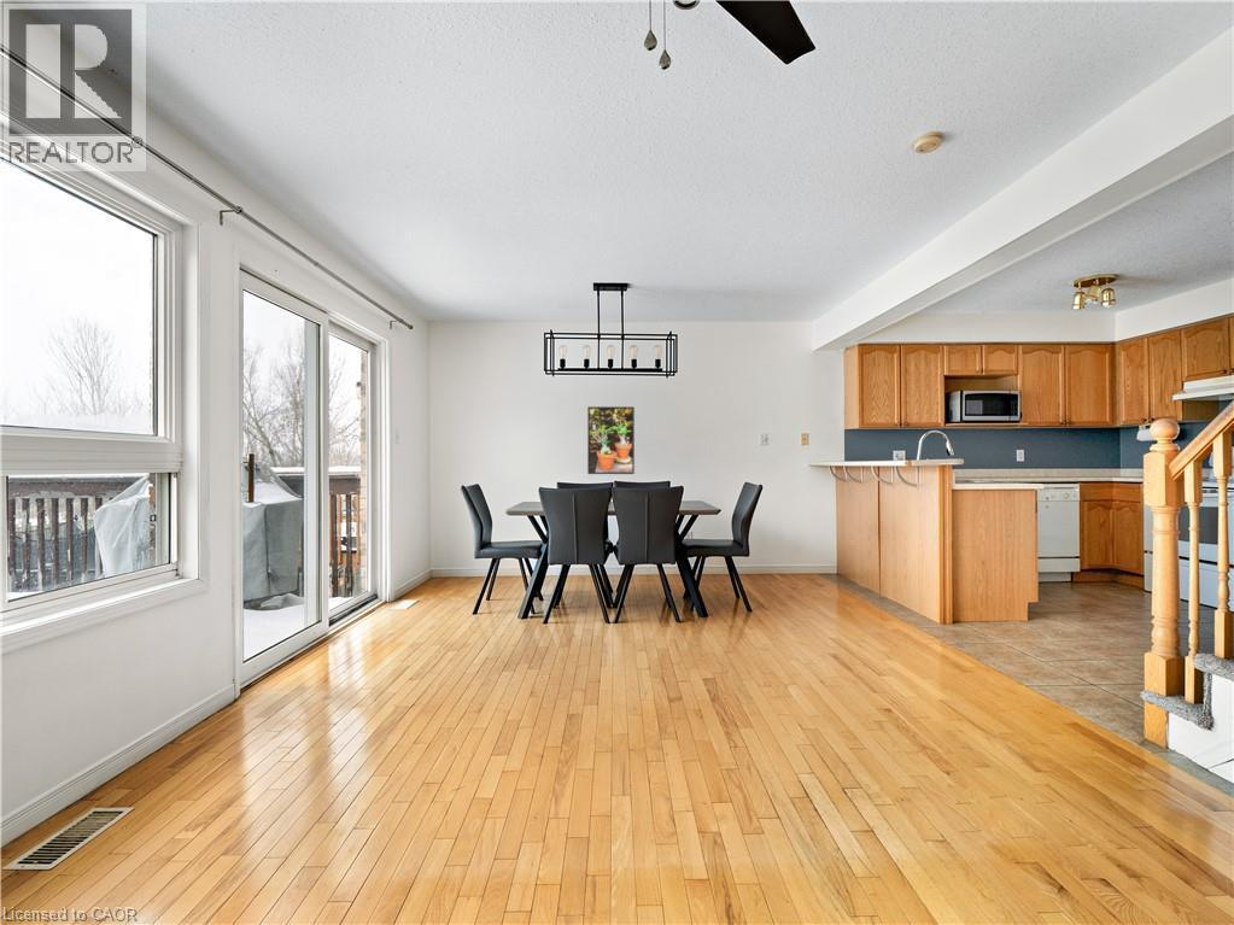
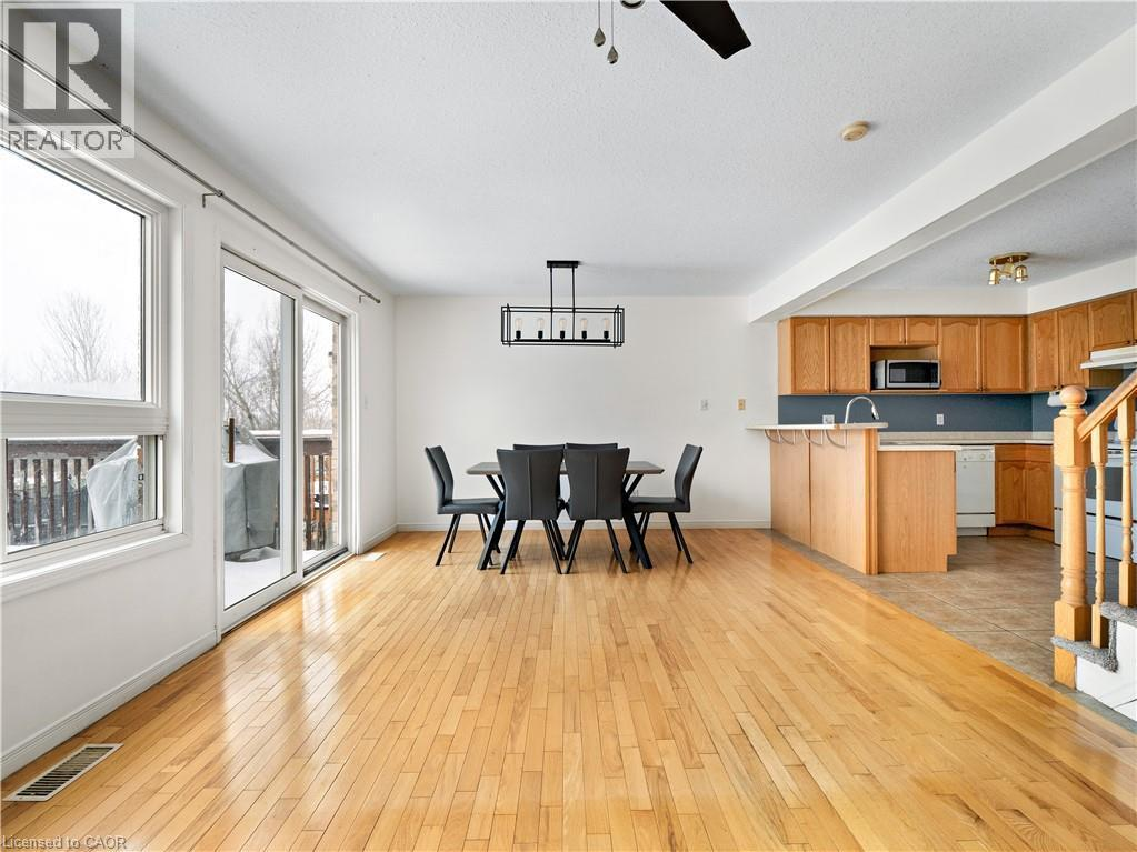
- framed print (610, 440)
